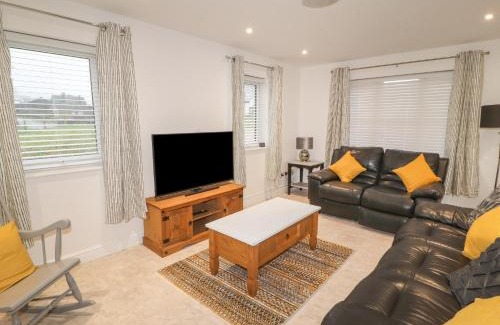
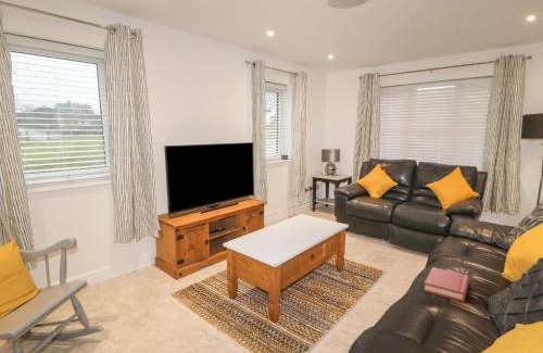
+ hardback book (446, 282)
